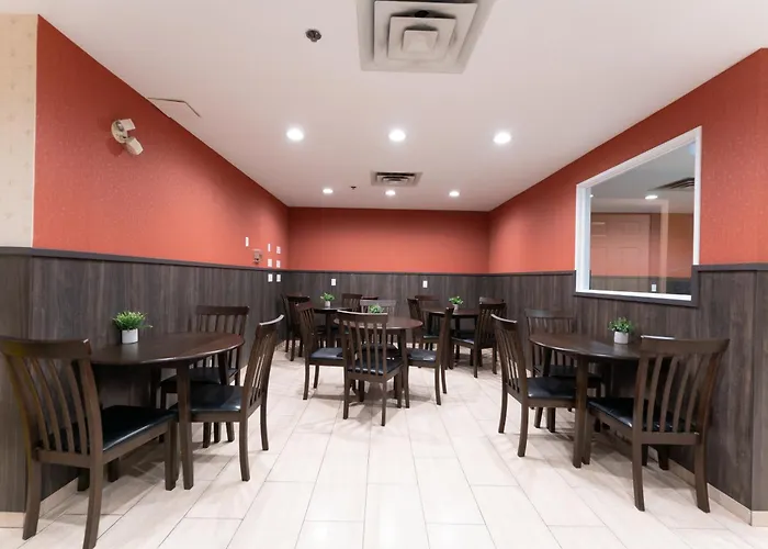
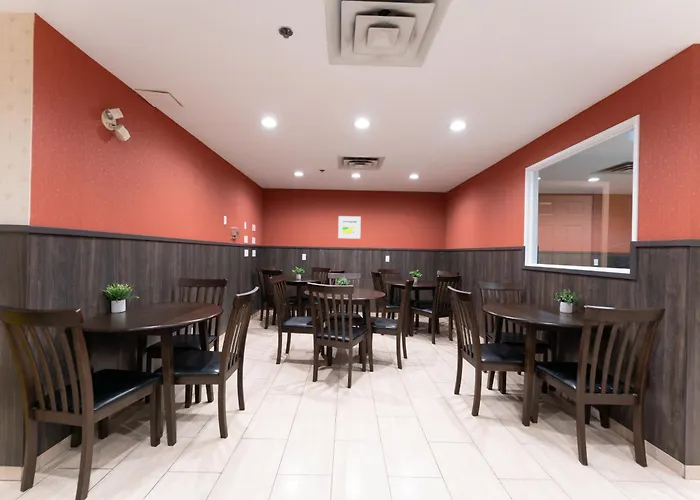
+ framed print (349, 227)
